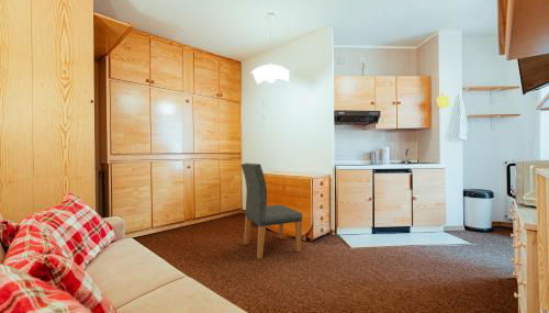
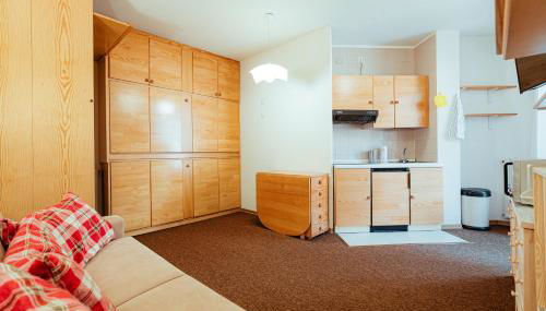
- dining chair (270, 205)
